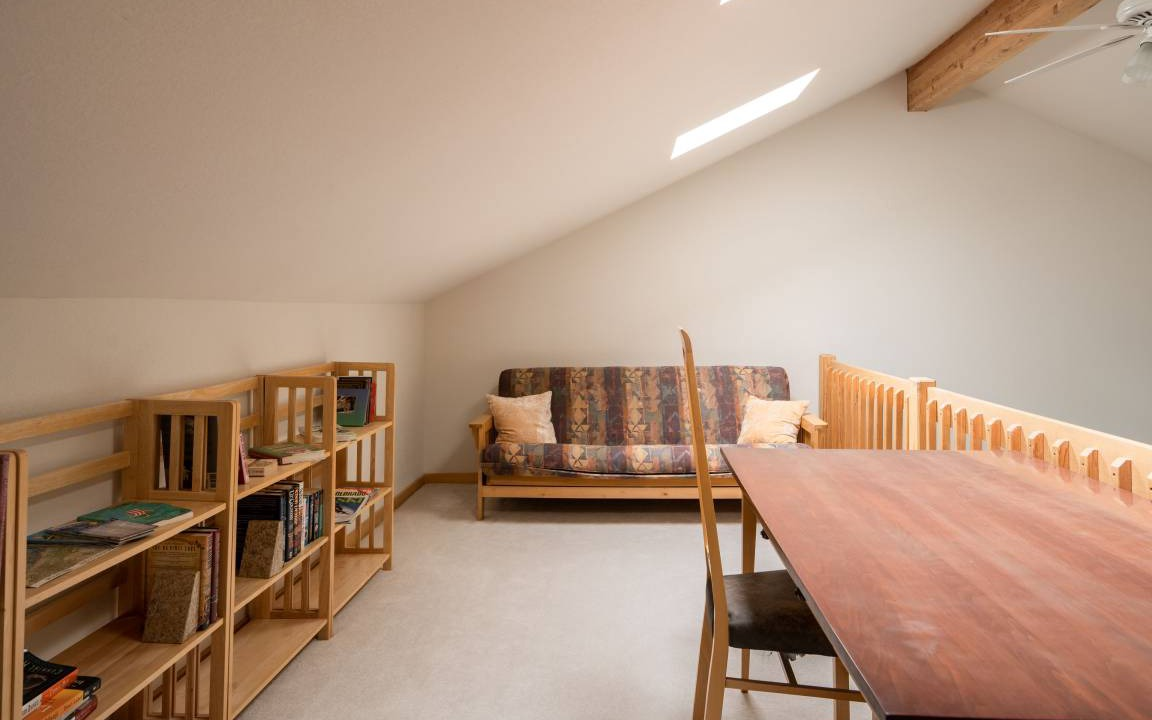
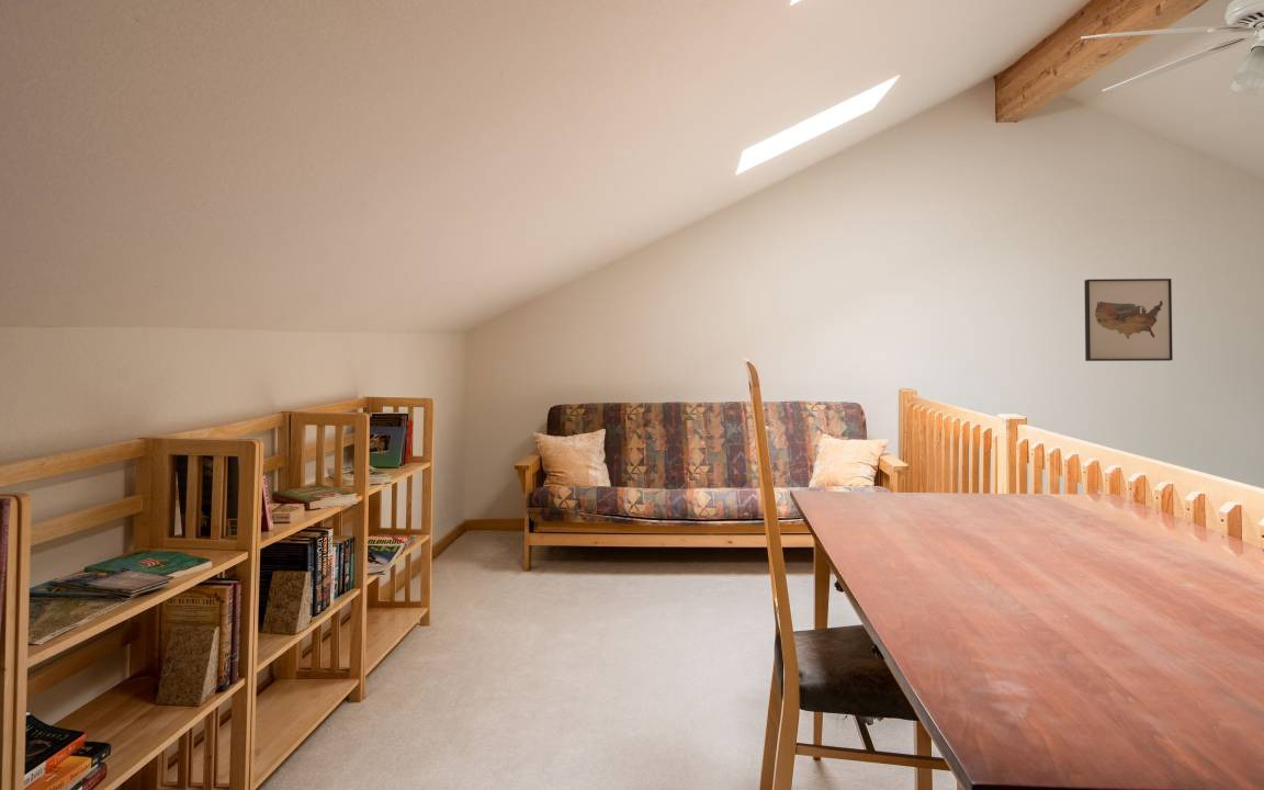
+ wall art (1128, 319)
